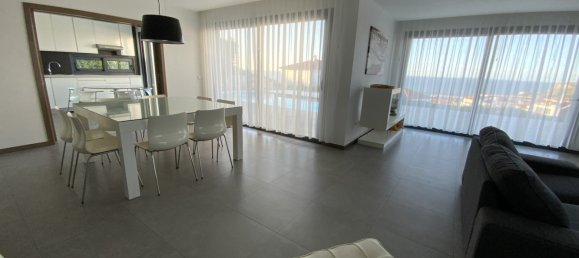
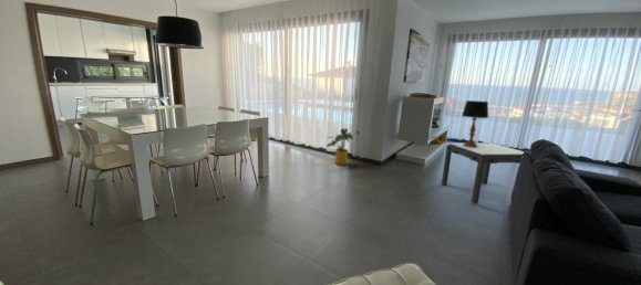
+ house plant (342, 146)
+ table lamp (473, 124)
+ side table (483, 170)
